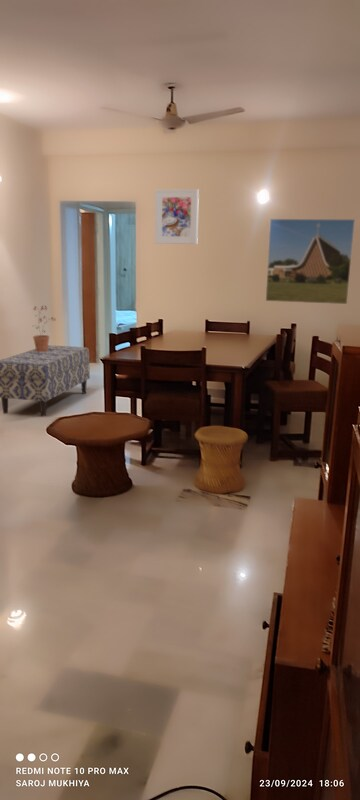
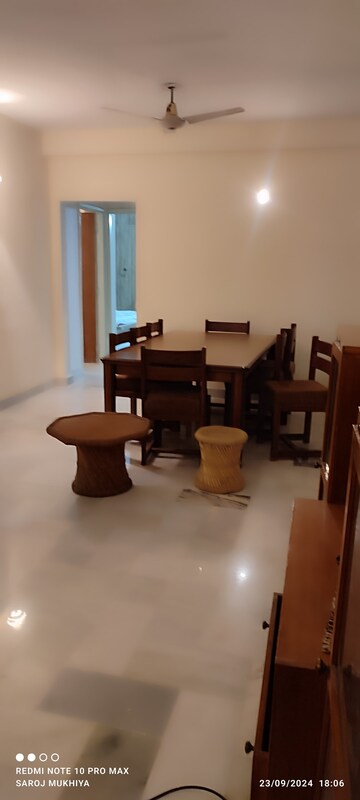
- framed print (176, 217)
- potted plant (43, 326)
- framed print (308, 261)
- bench (46, 378)
